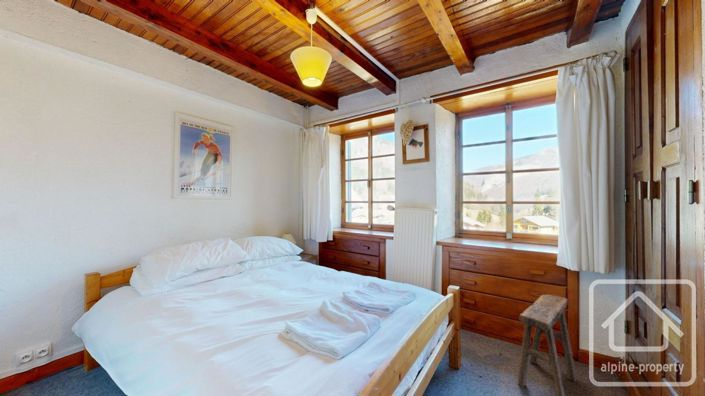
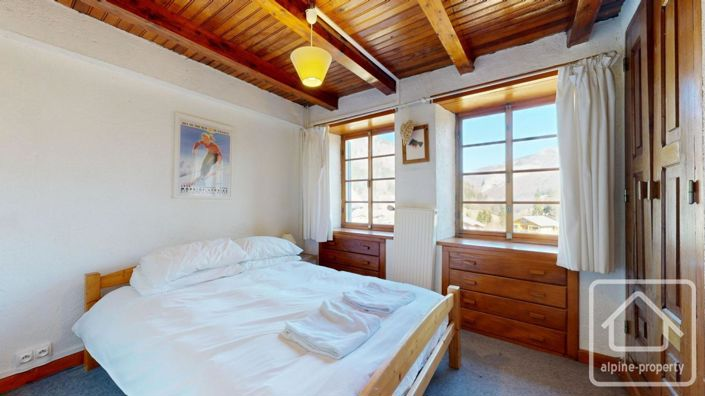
- stool (547, 343)
